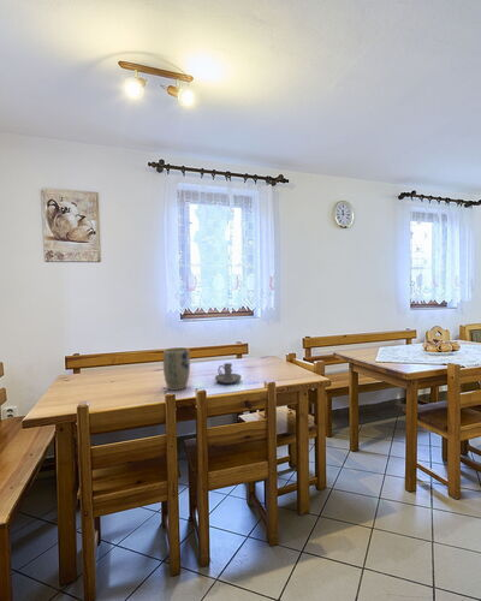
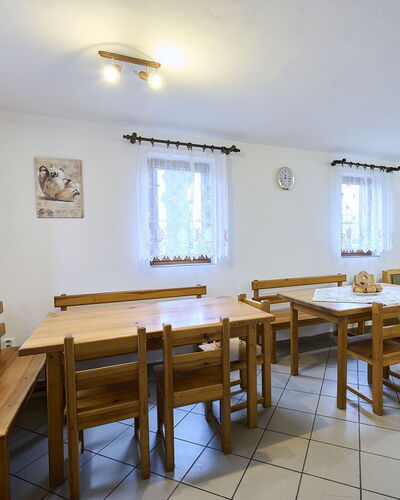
- candle holder (226, 371)
- plant pot (177, 368)
